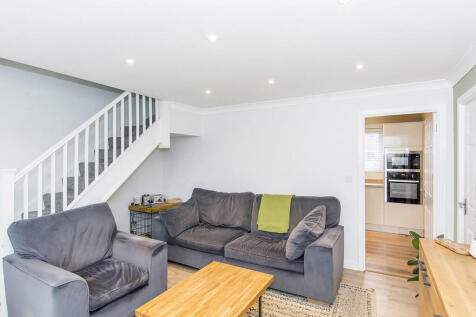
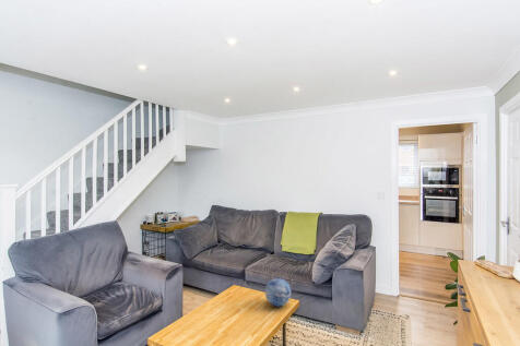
+ decorative orb (277, 291)
